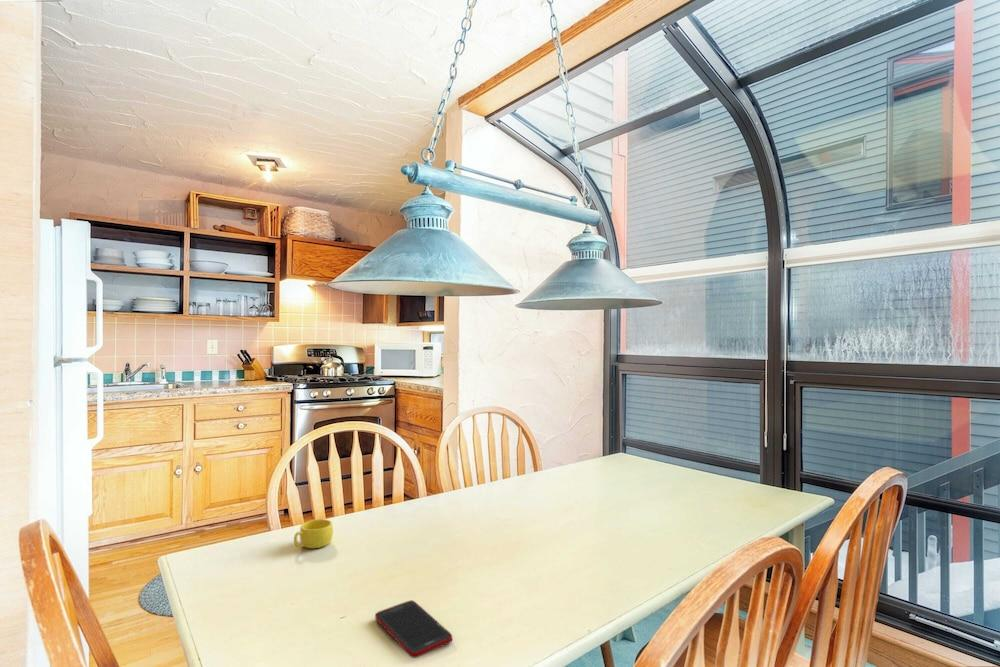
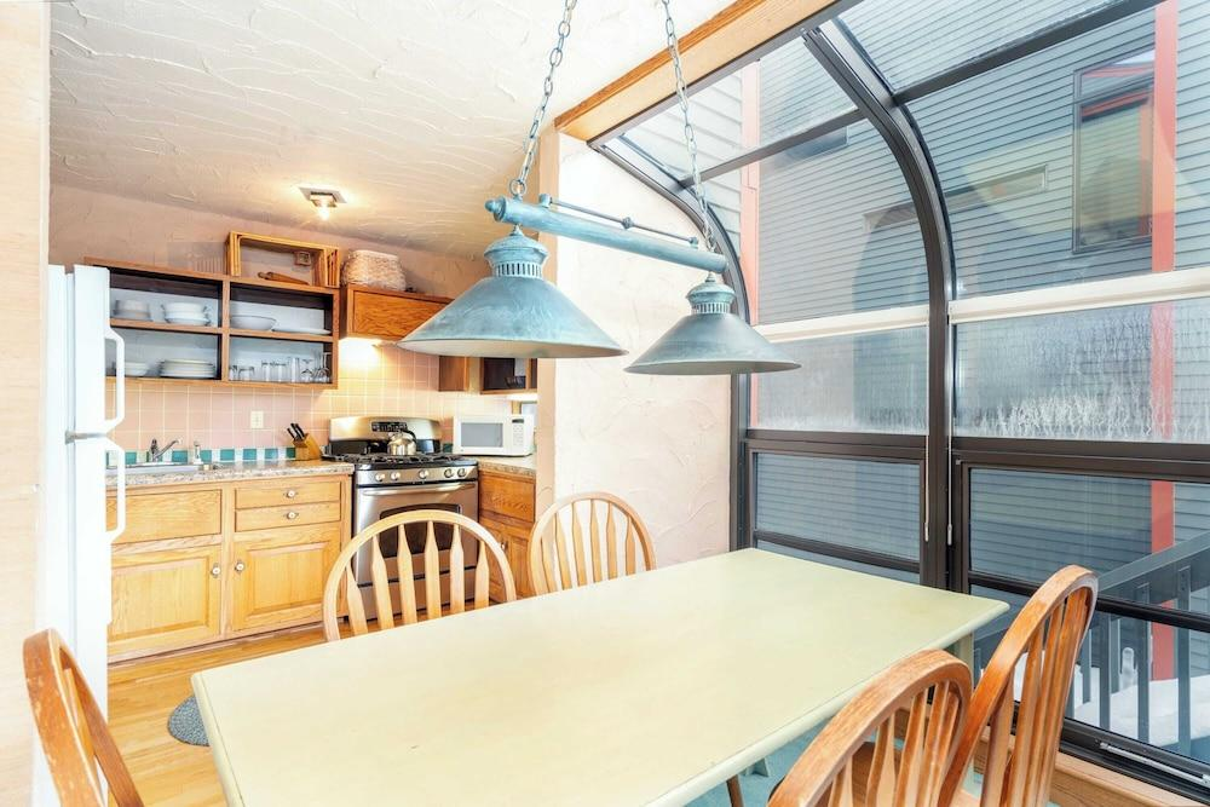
- cell phone (412, 627)
- cup (312, 535)
